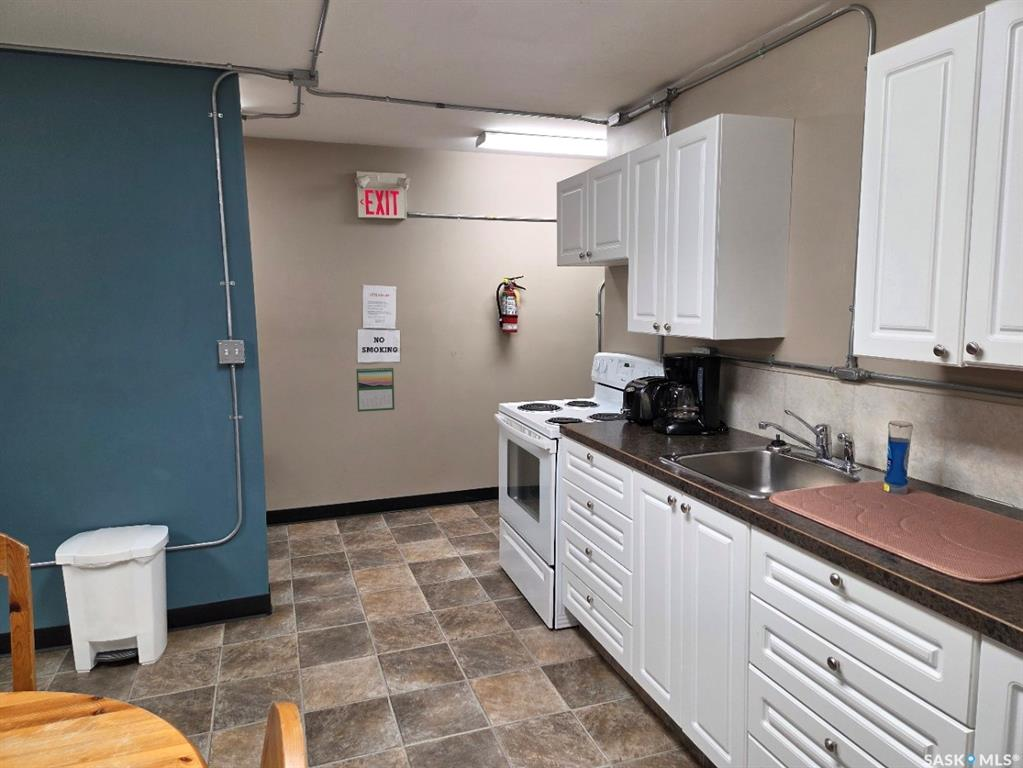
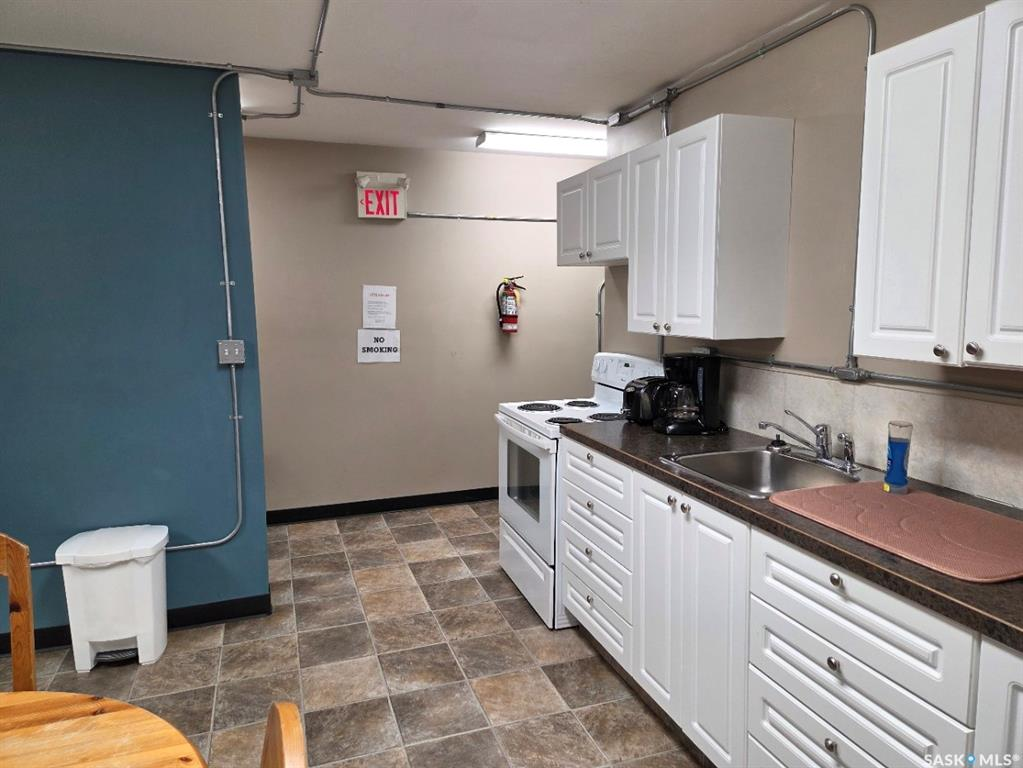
- calendar (375, 388)
